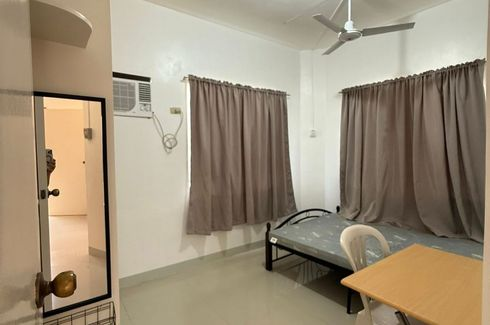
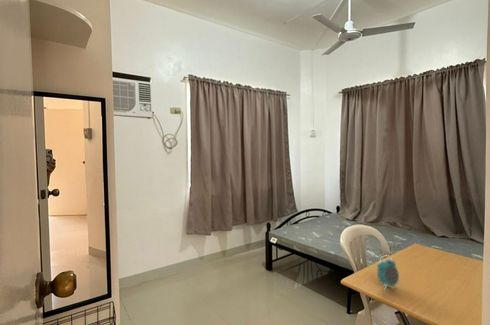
+ alarm clock (387, 271)
